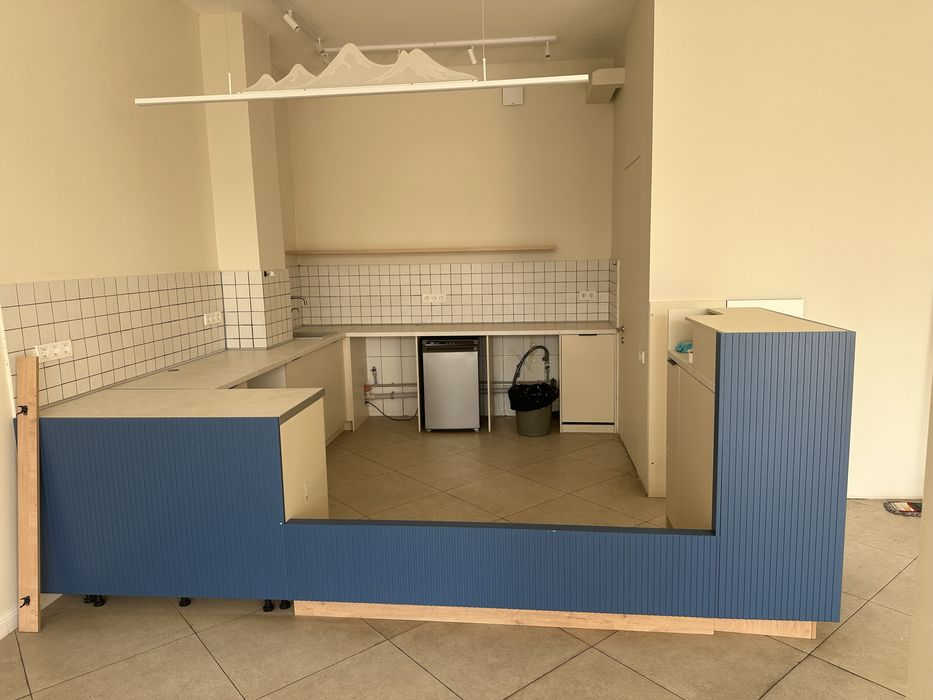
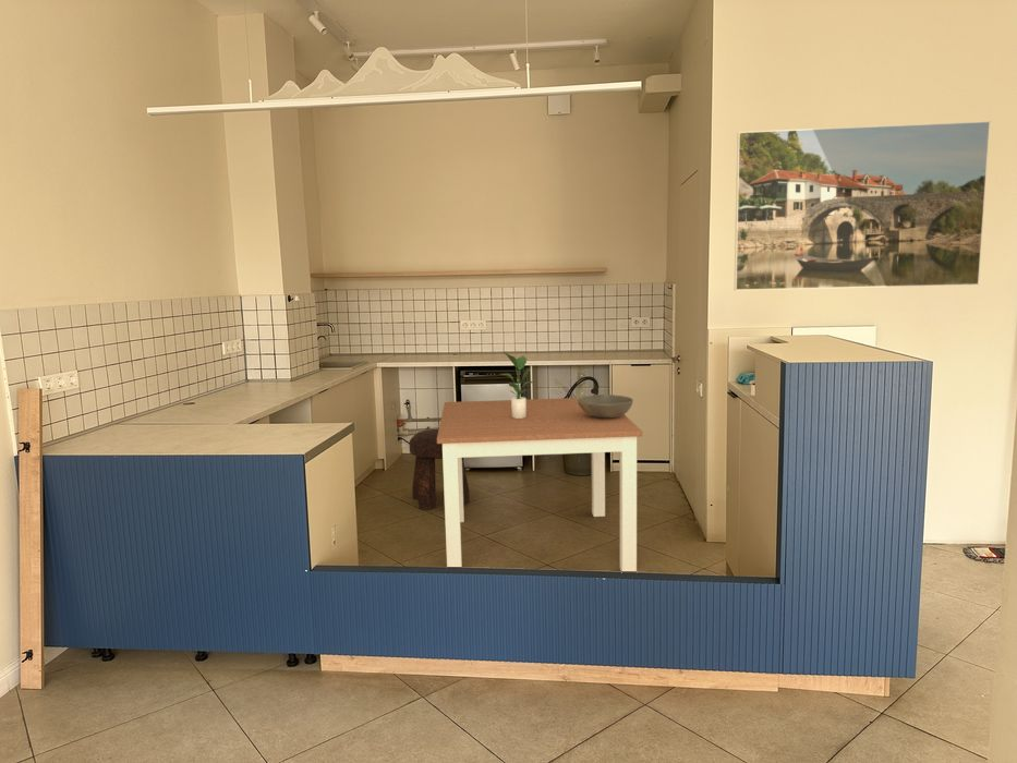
+ stool (434, 467)
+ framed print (857, 208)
+ bowl (605, 407)
+ dining table (526, 455)
+ potted plant (520, 384)
